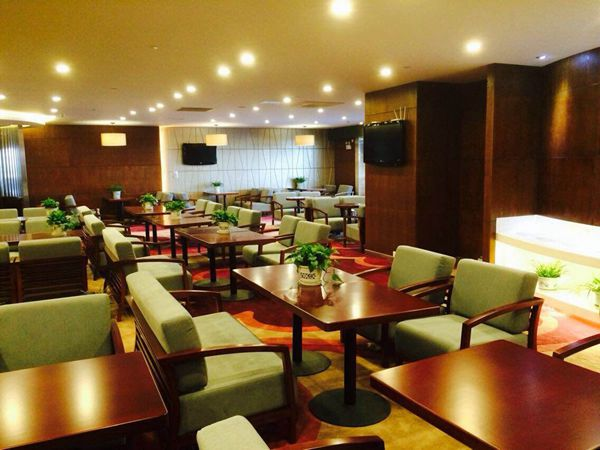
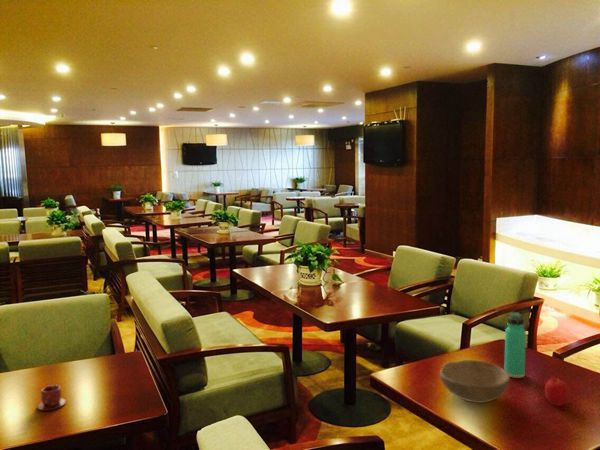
+ fruit (556, 390)
+ teacup (50, 397)
+ thermos bottle (515, 343)
+ bowl (474, 384)
